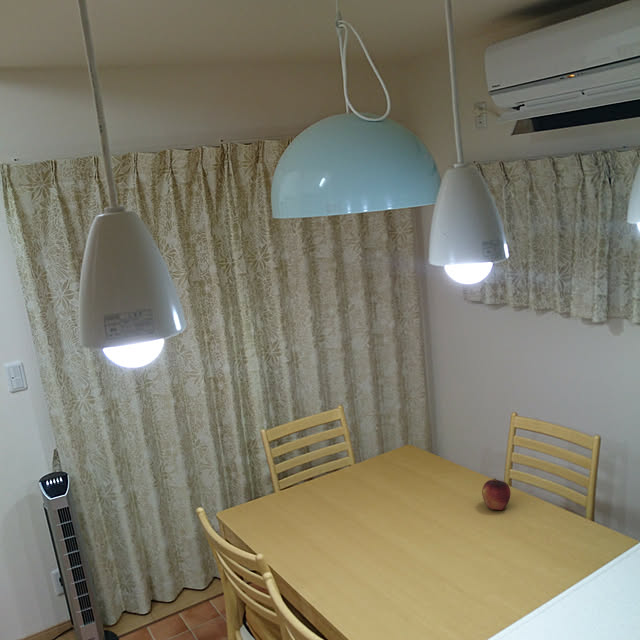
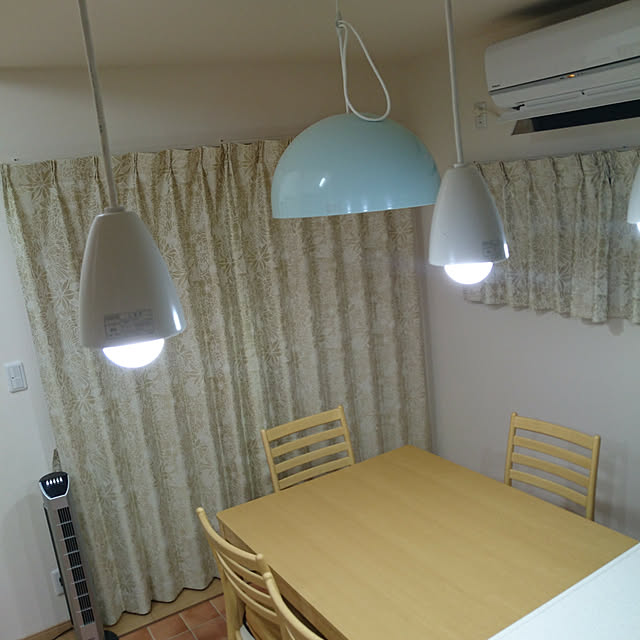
- fruit (496, 493)
